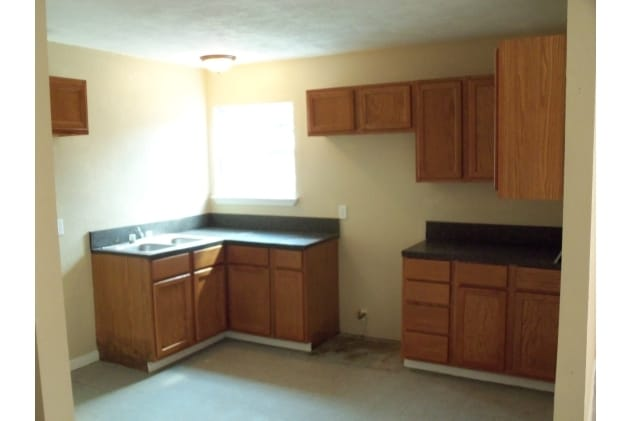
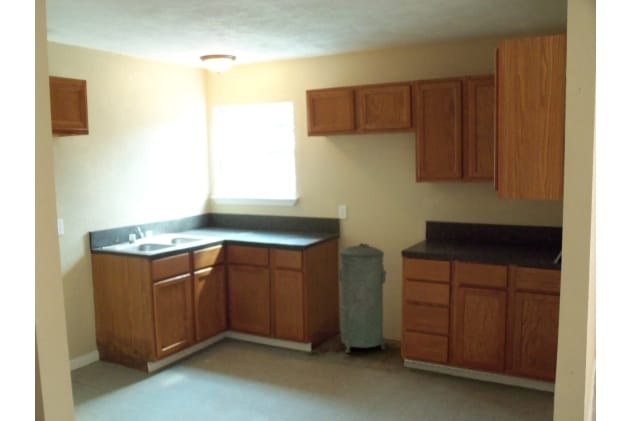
+ trash can (362, 295)
